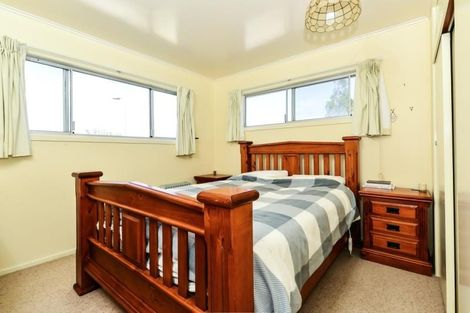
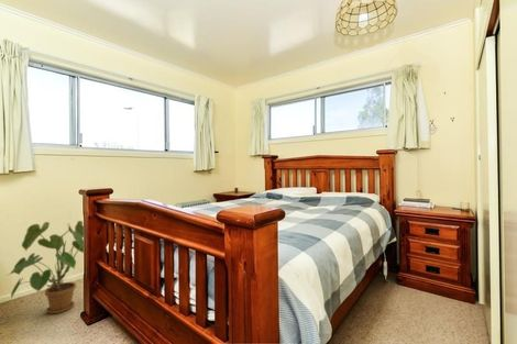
+ house plant (63, 262)
